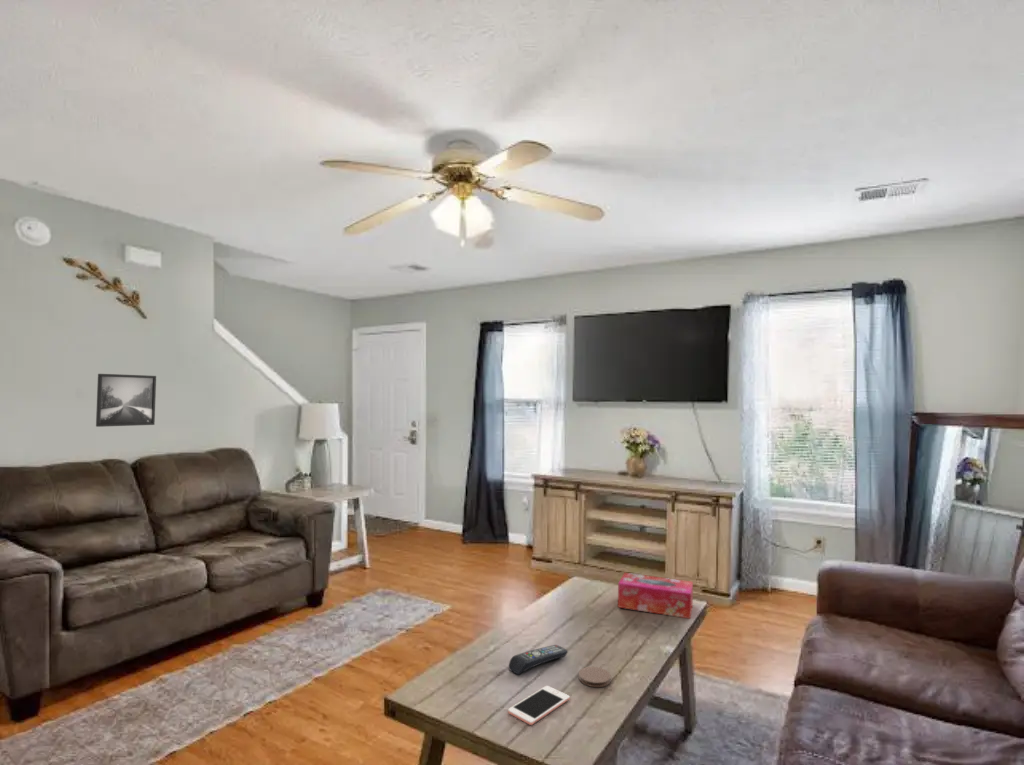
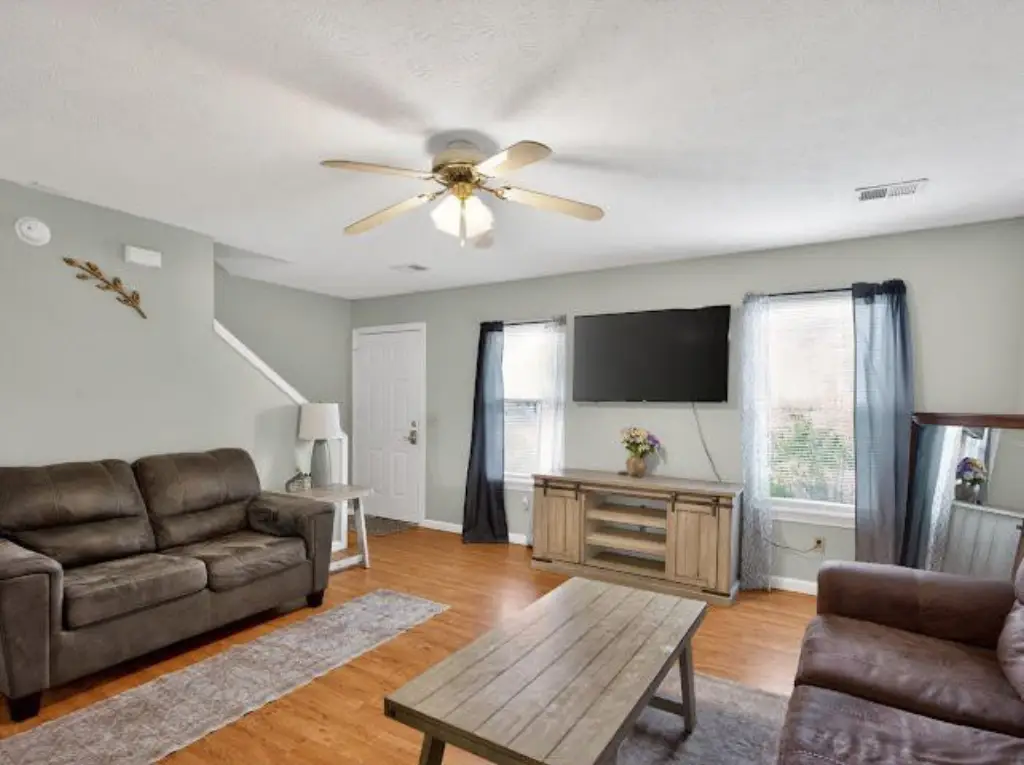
- remote control (538, 657)
- tissue box (655, 594)
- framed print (127, 400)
- coaster (594, 676)
- cell phone (539, 704)
